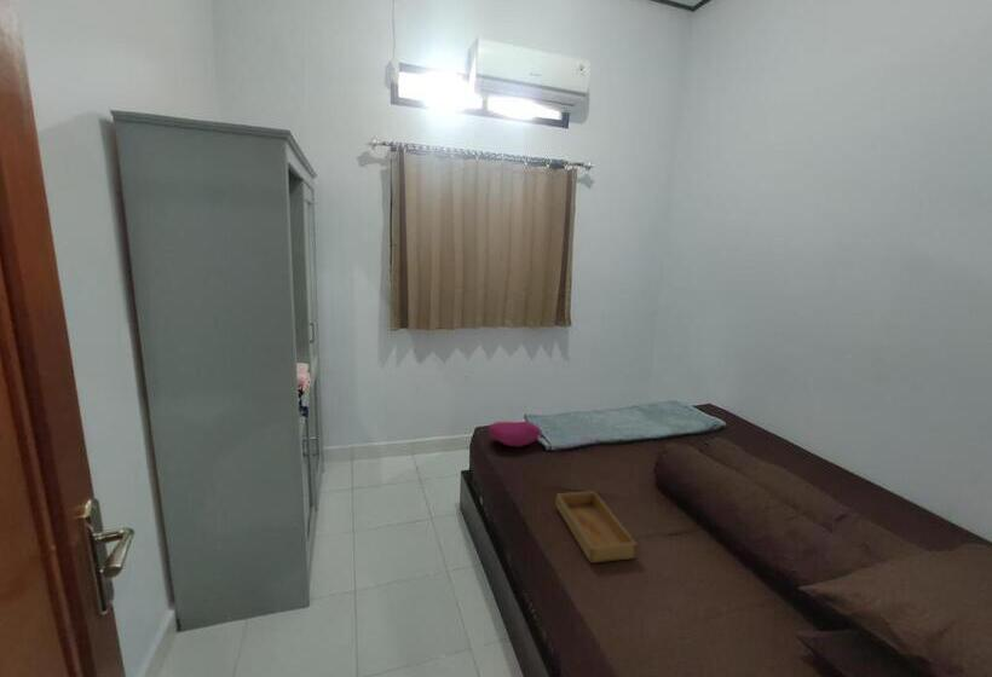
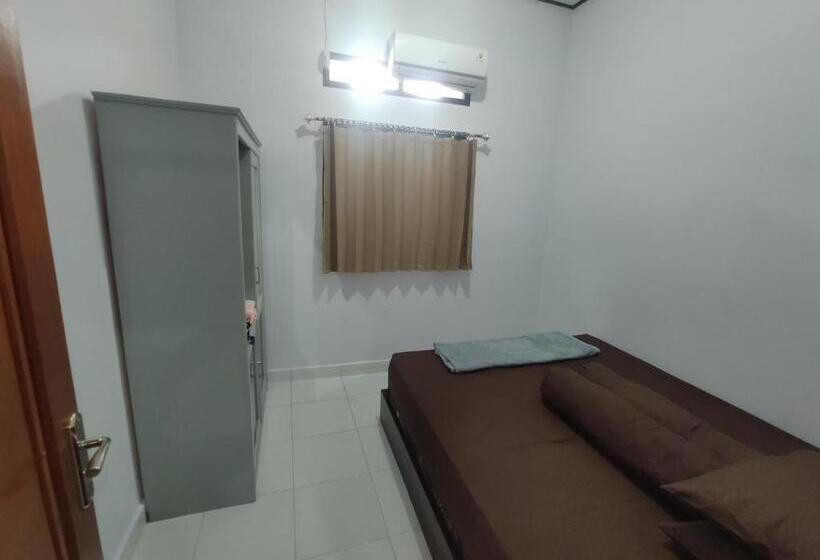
- tray (592, 523)
- cushion (513, 434)
